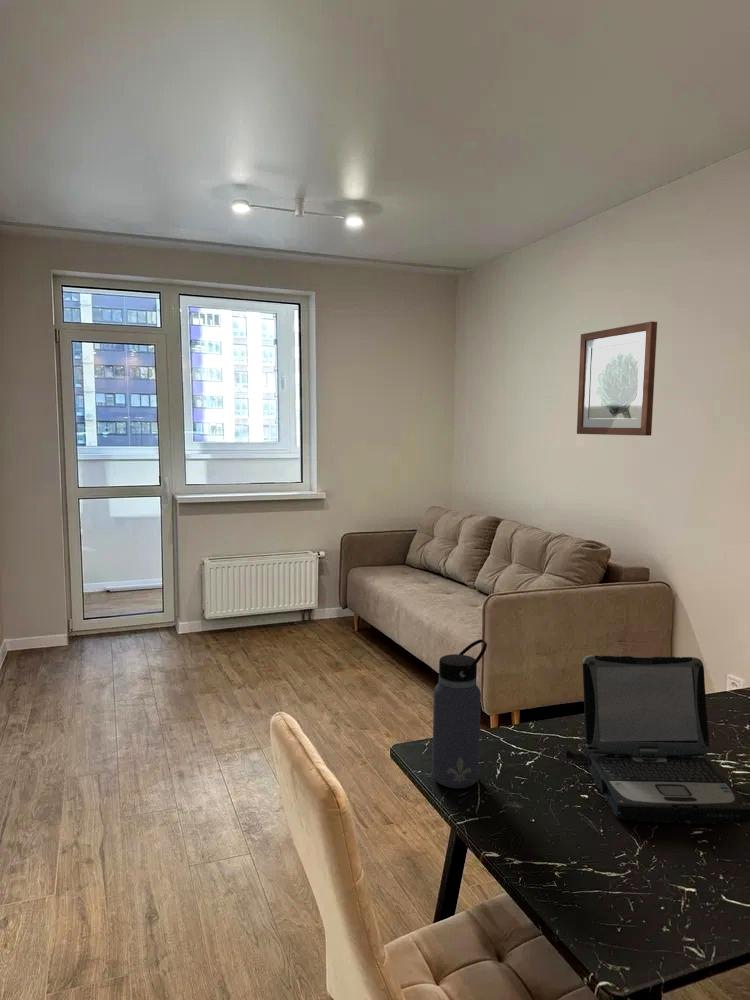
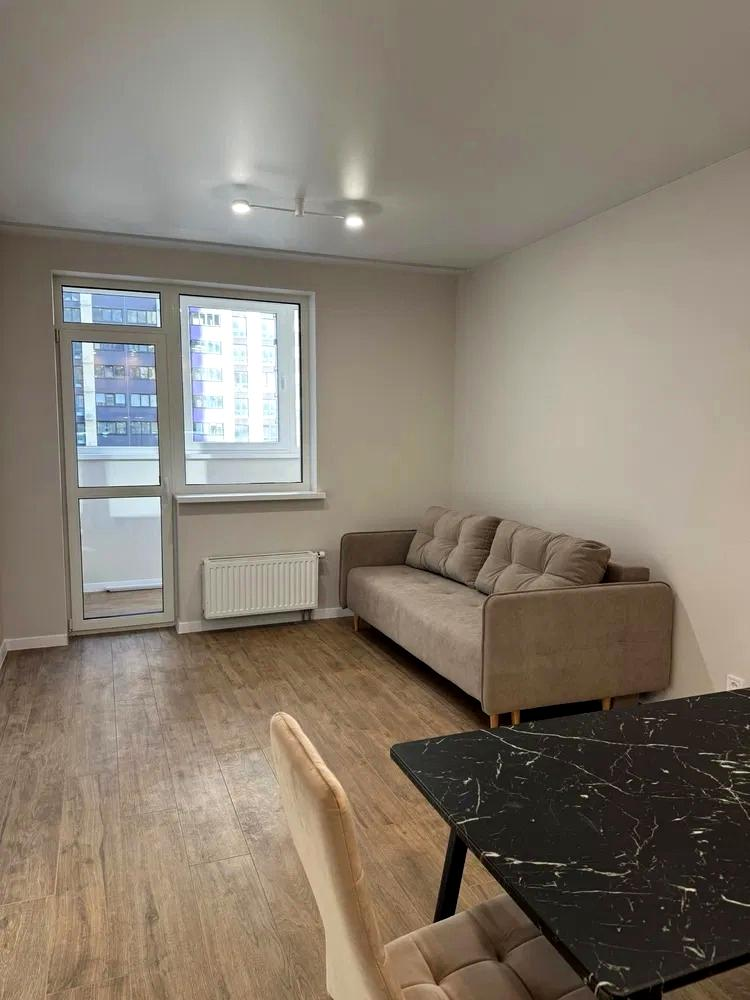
- water bottle (459, 710)
- wall art (614, 382)
- laptop (657, 730)
